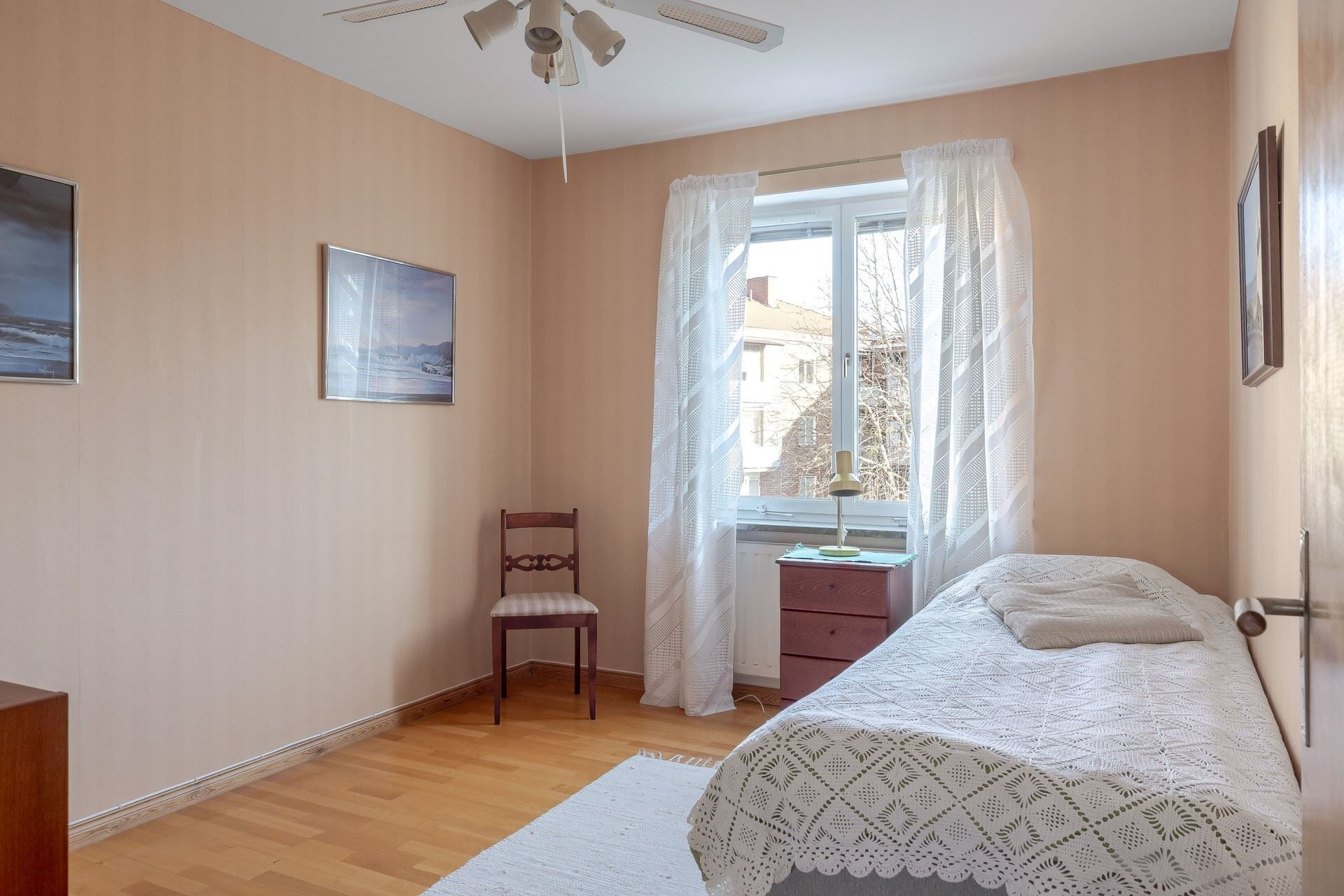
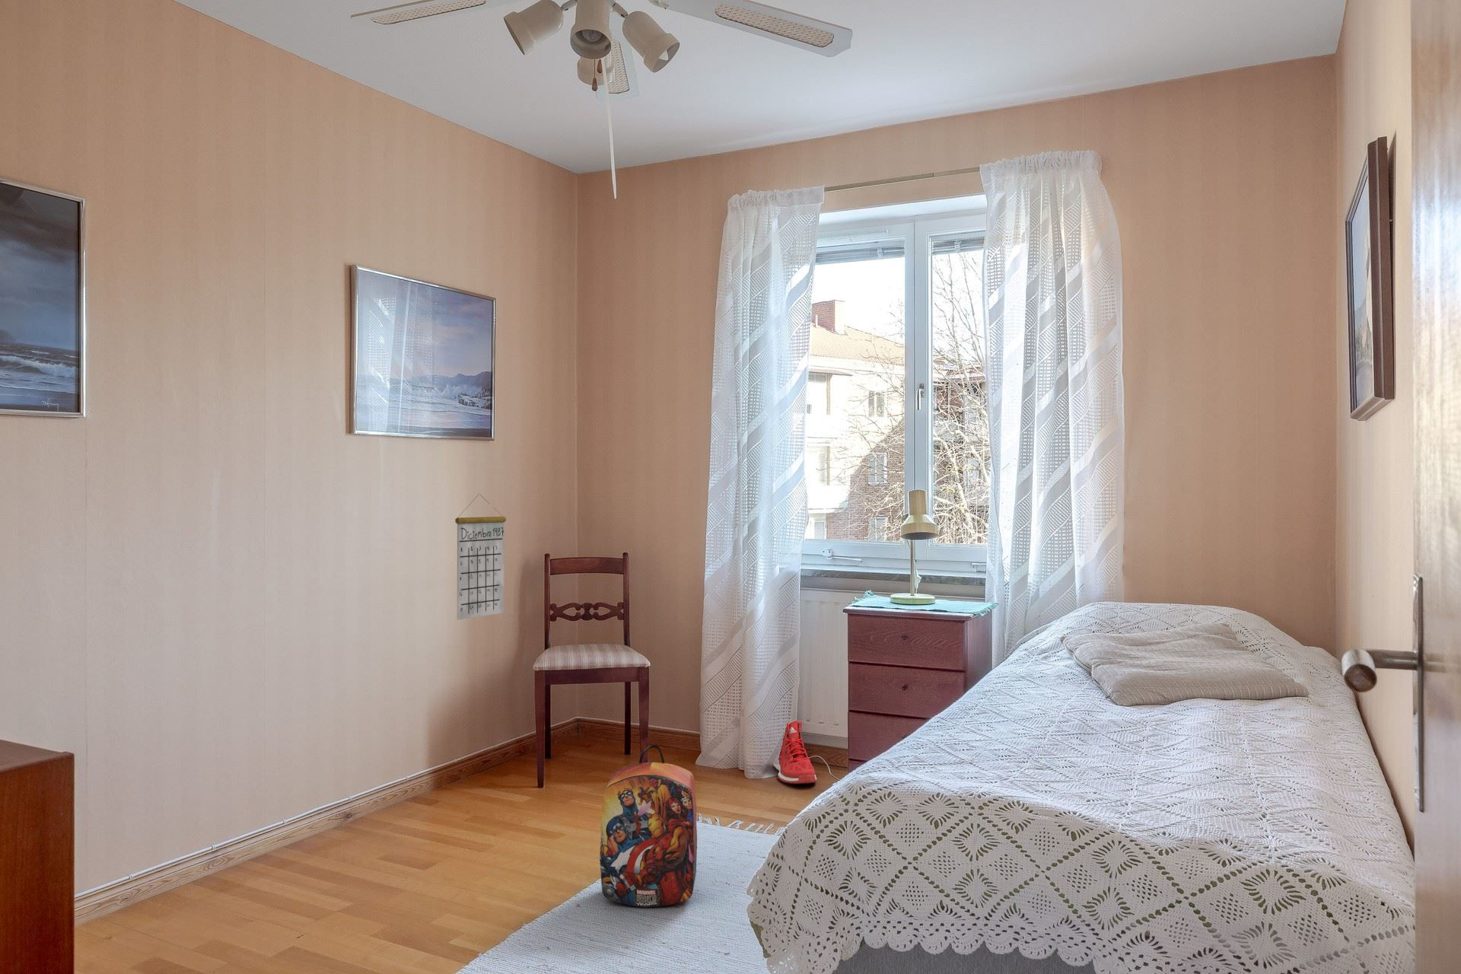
+ sneaker (794, 750)
+ backpack (650, 825)
+ calendar (480, 554)
